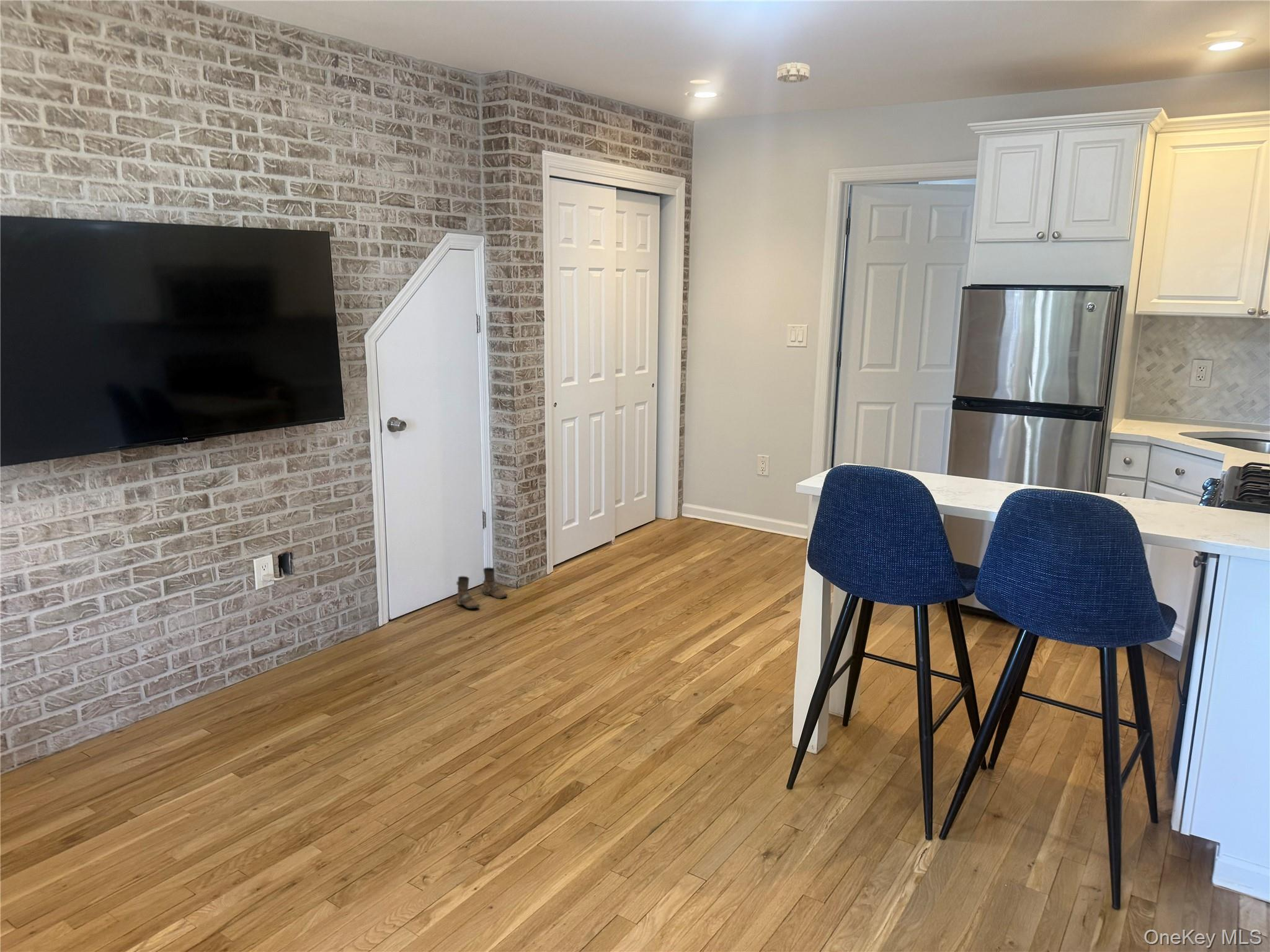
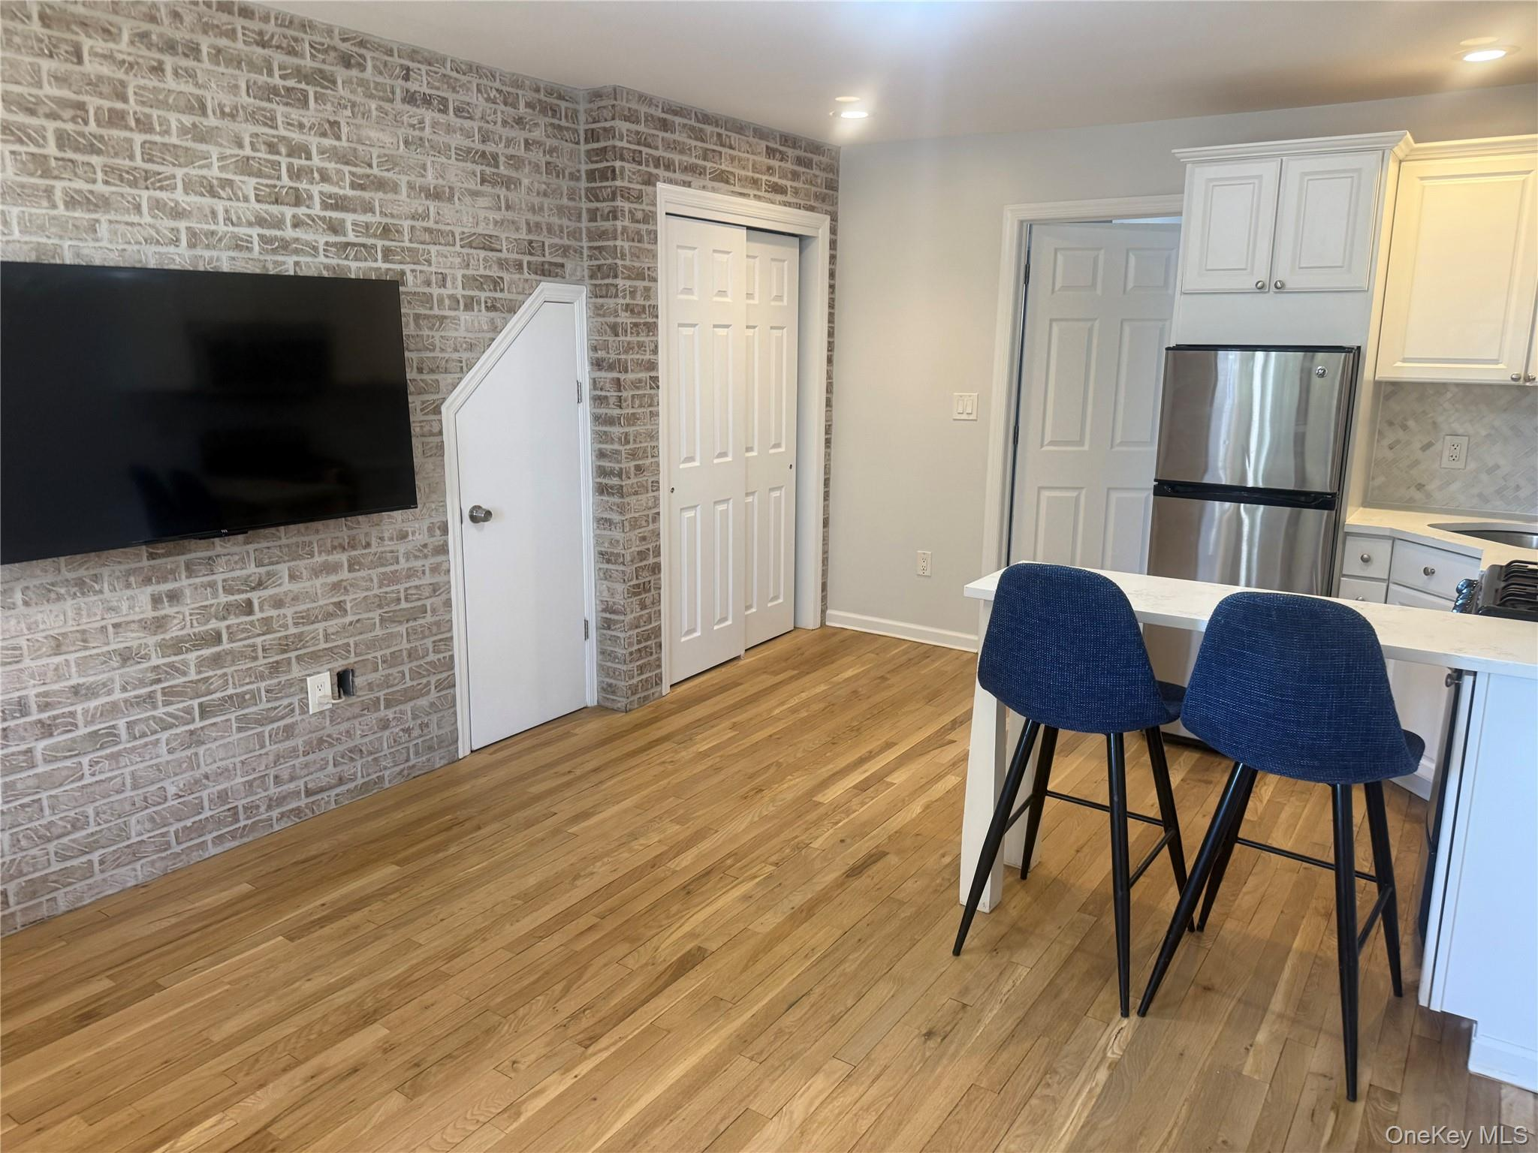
- boots (483, 588)
- smoke detector (793, 72)
